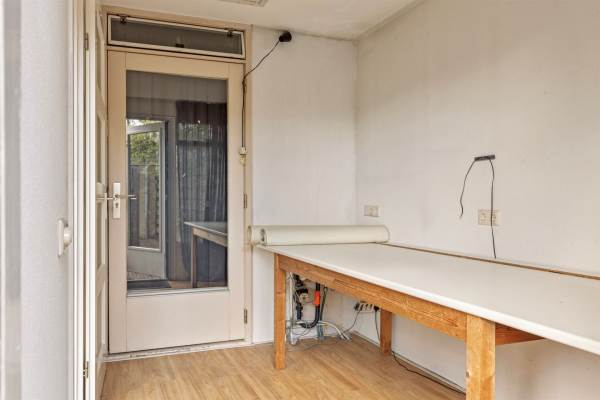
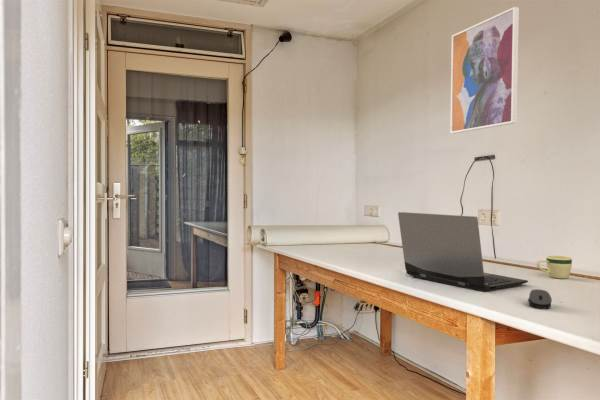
+ mug (553, 267)
+ wall art (481, 75)
+ computer mouse (539, 297)
+ laptop computer (459, 247)
